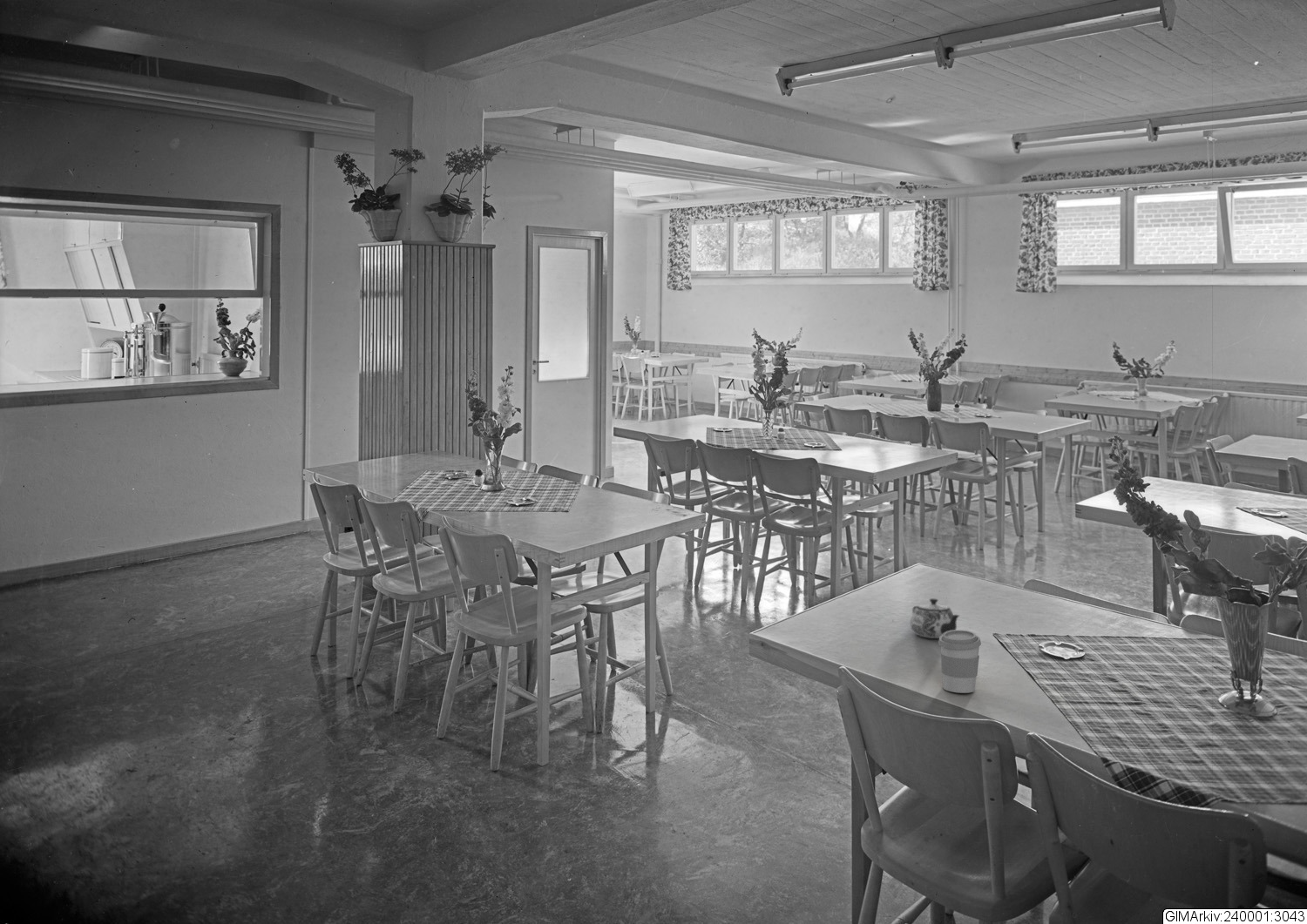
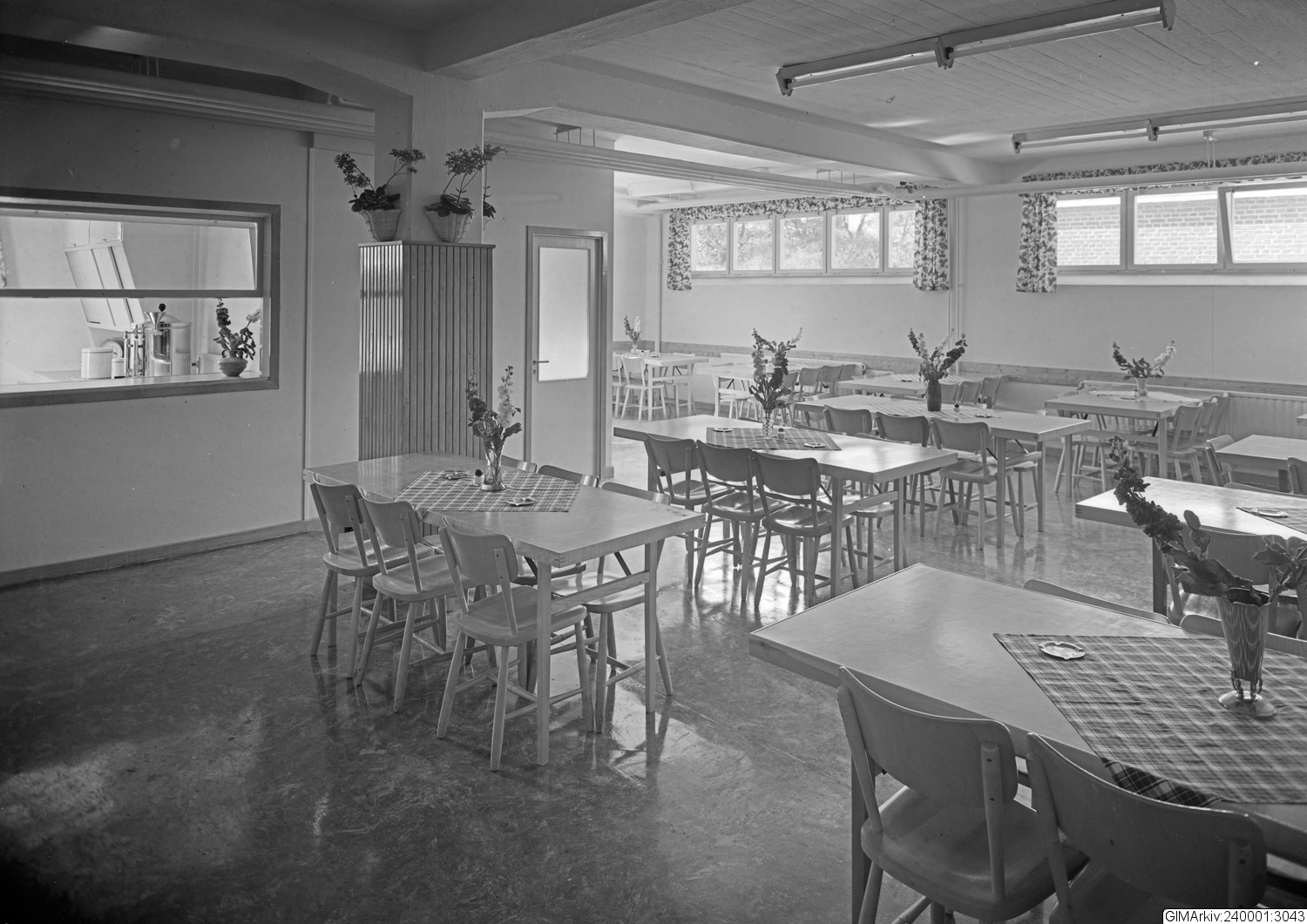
- coffee cup (959, 660)
- teapot (935, 617)
